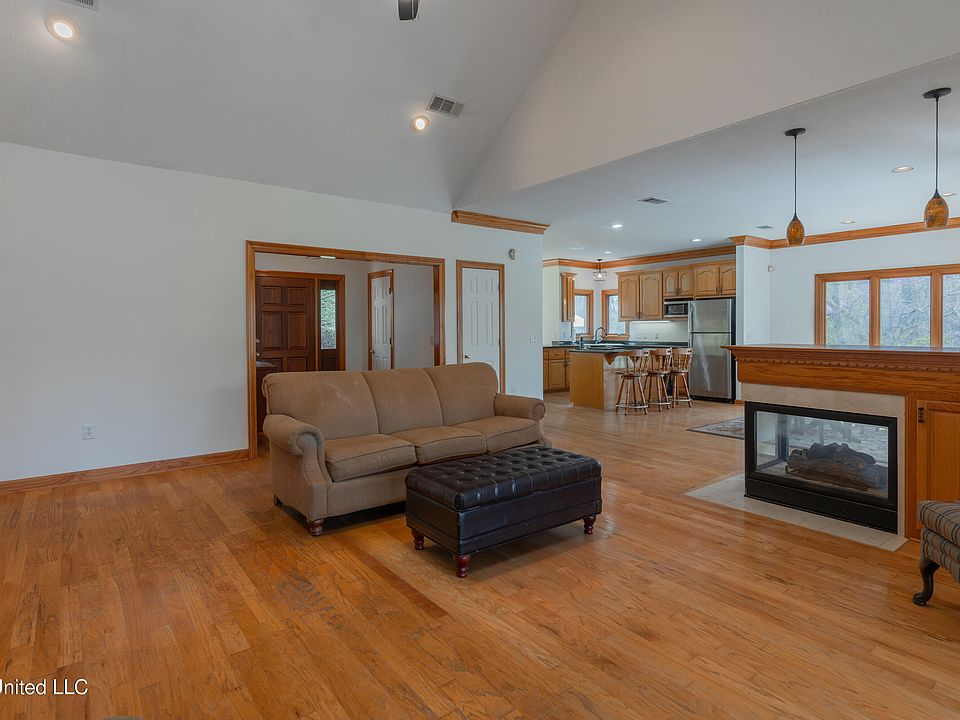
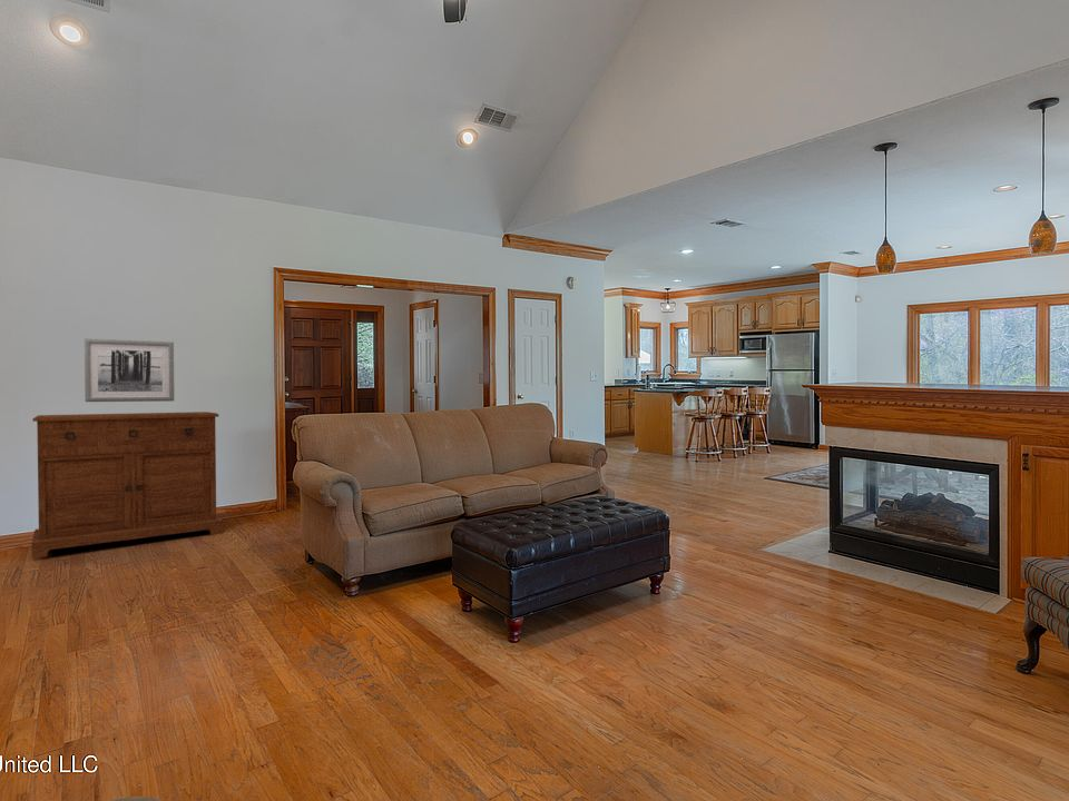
+ sideboard (130, 476)
+ wall art (130, 370)
